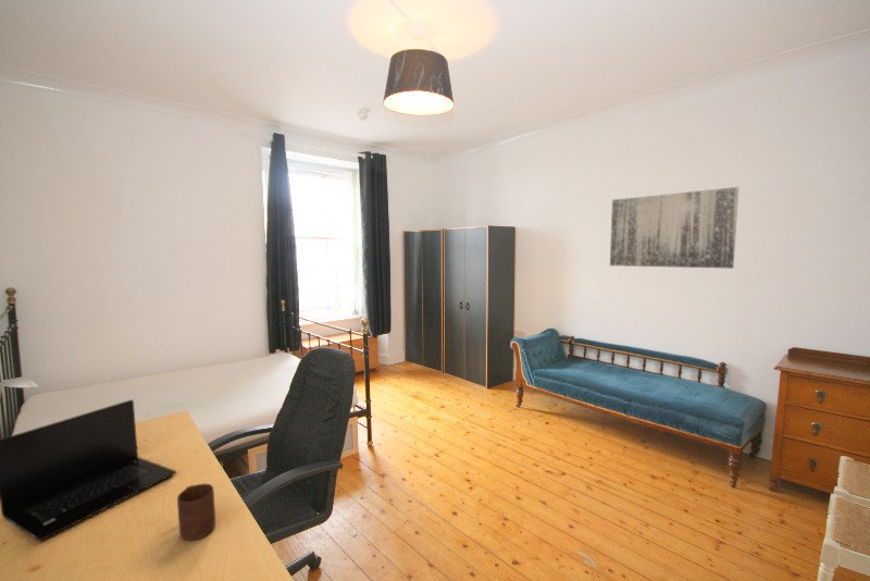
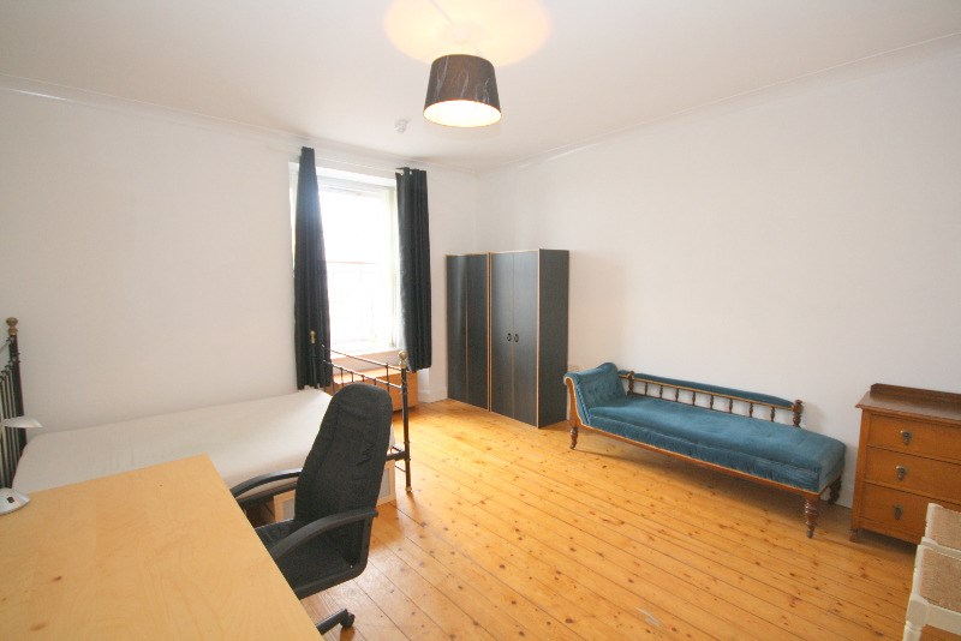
- wall art (667, 231)
- laptop (94, 459)
- cup (194, 509)
